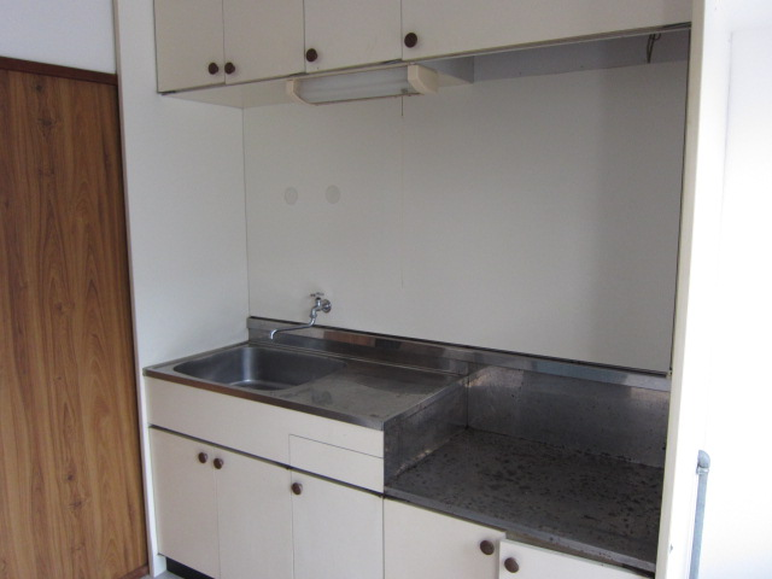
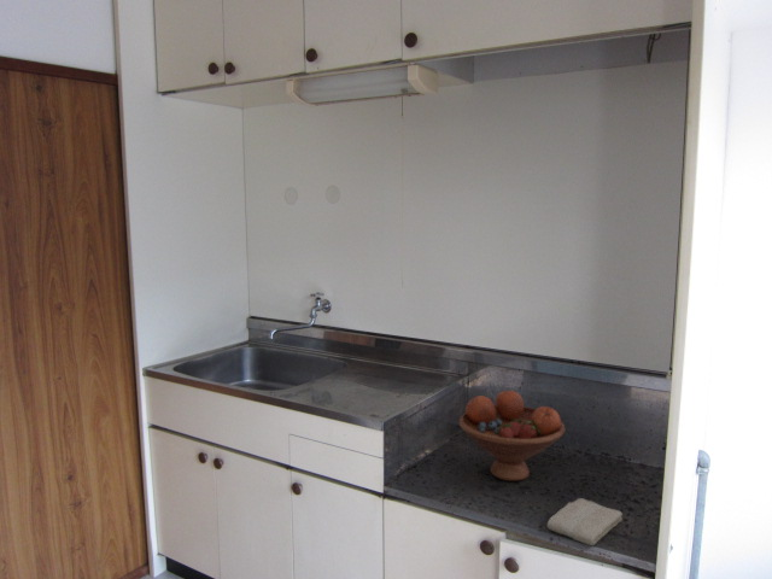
+ fruit bowl (510, 437)
+ washcloth (585, 519)
